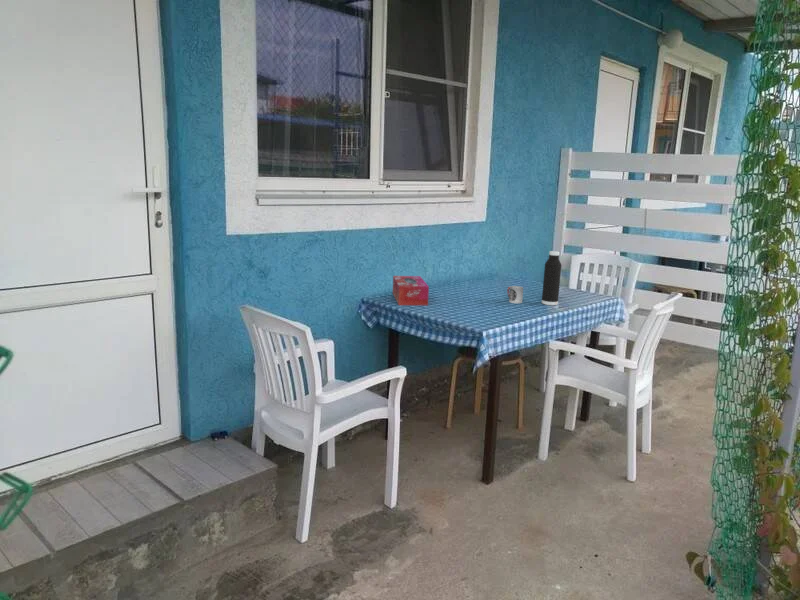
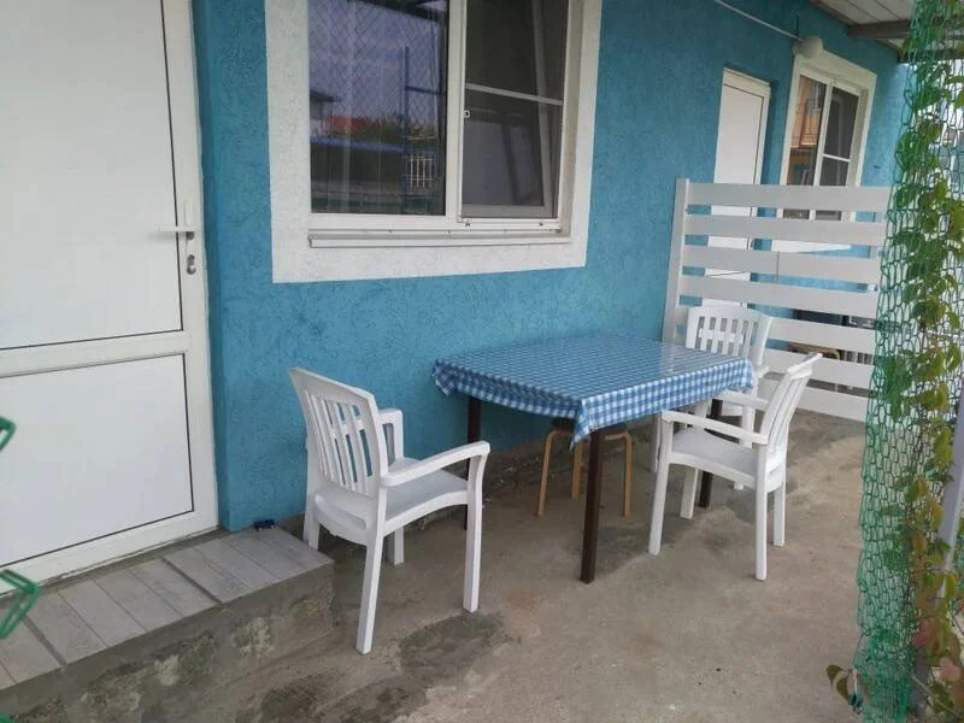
- tissue box (409, 290)
- cup (514, 294)
- water bottle (551, 277)
